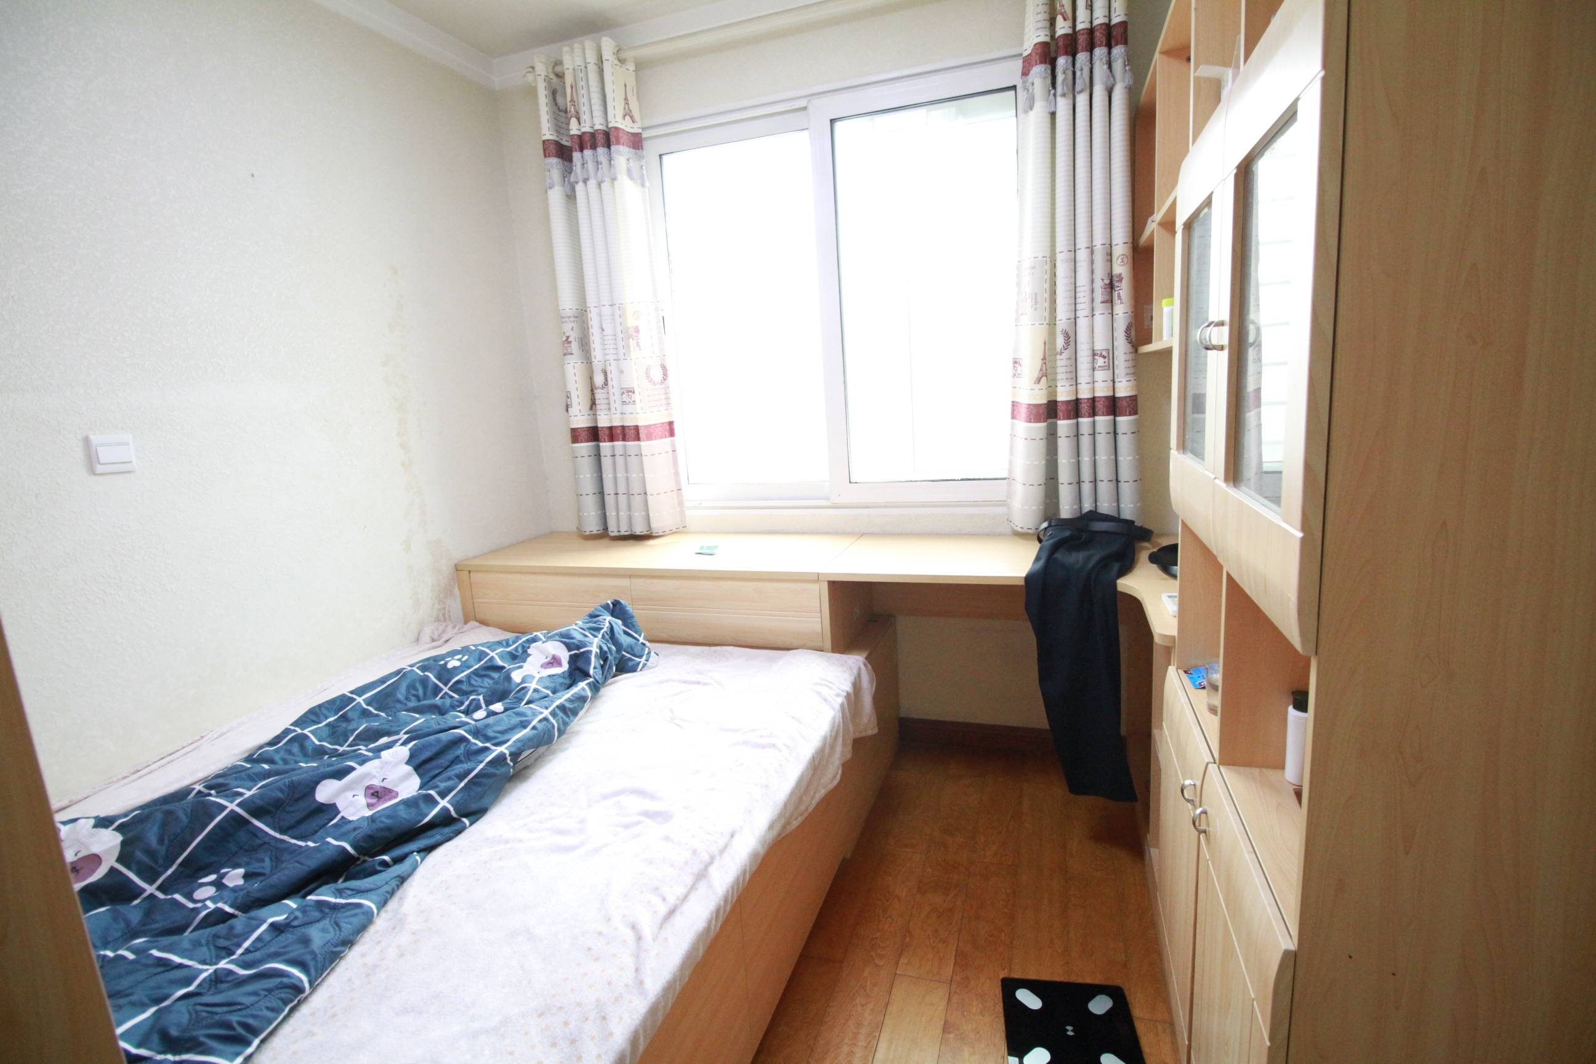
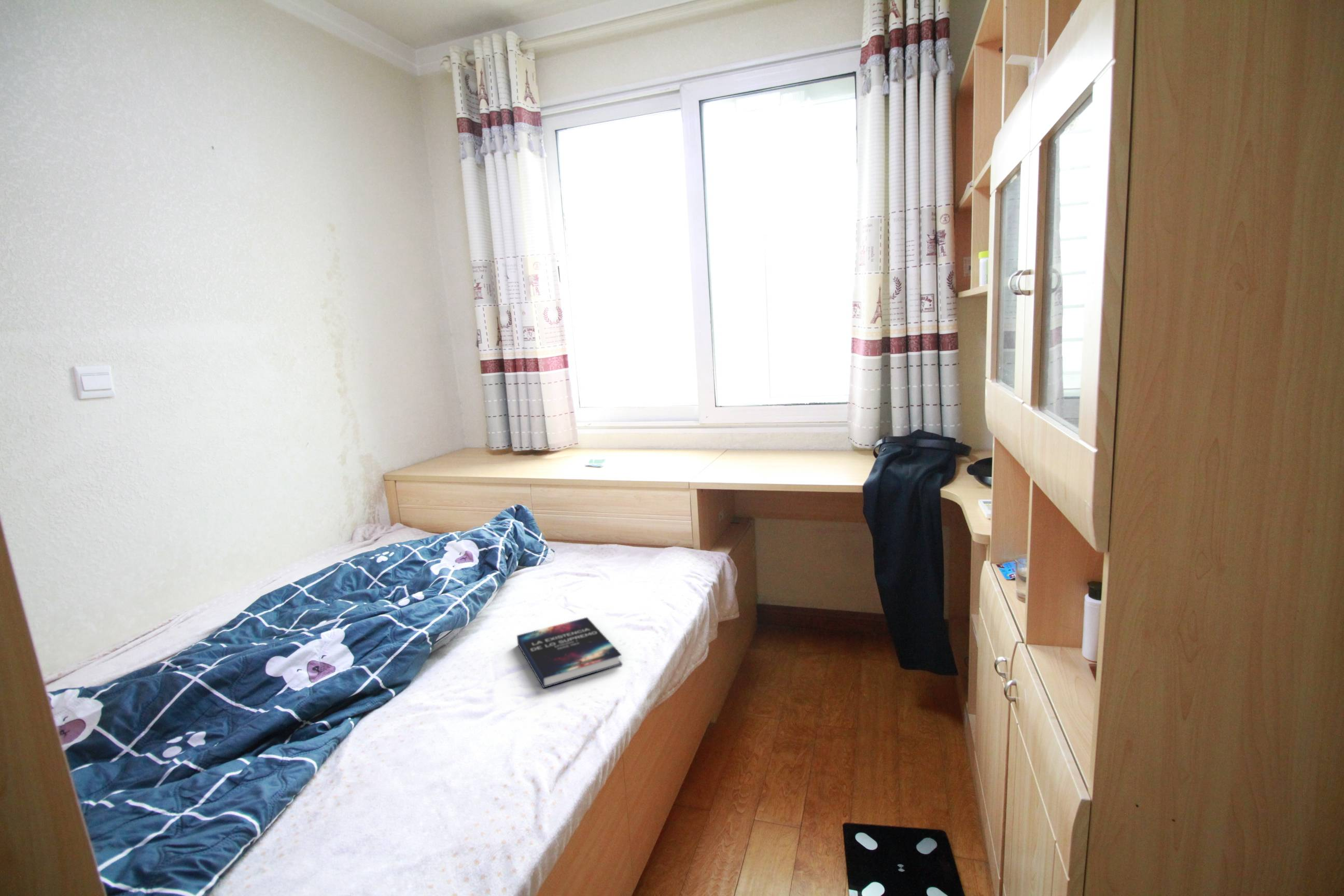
+ hardback book (567, 649)
